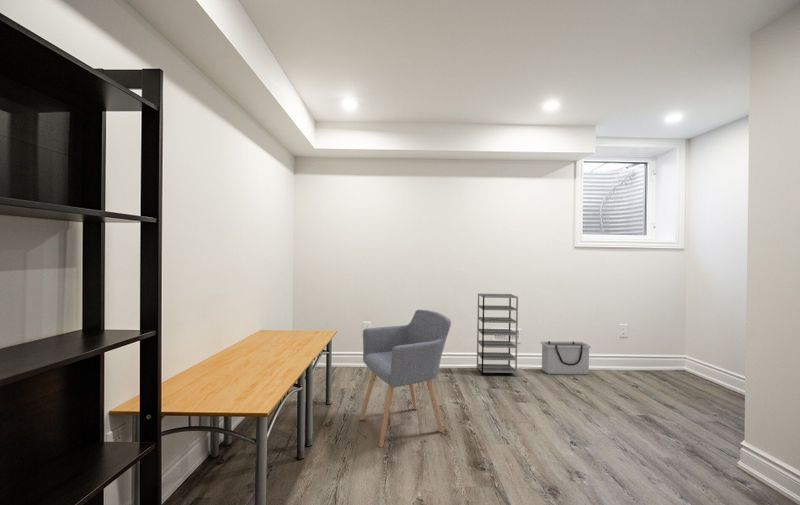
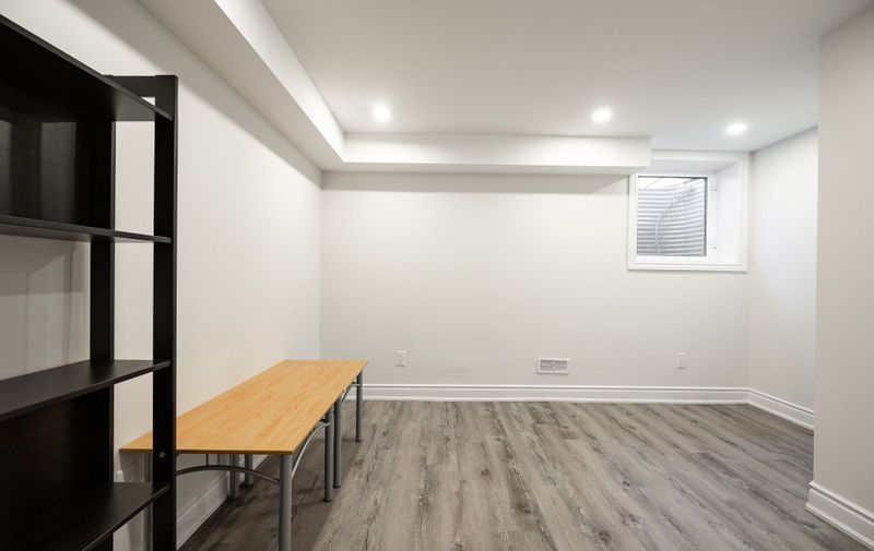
- shelving unit (496, 333)
- chair (405, 369)
- storage bin (564, 357)
